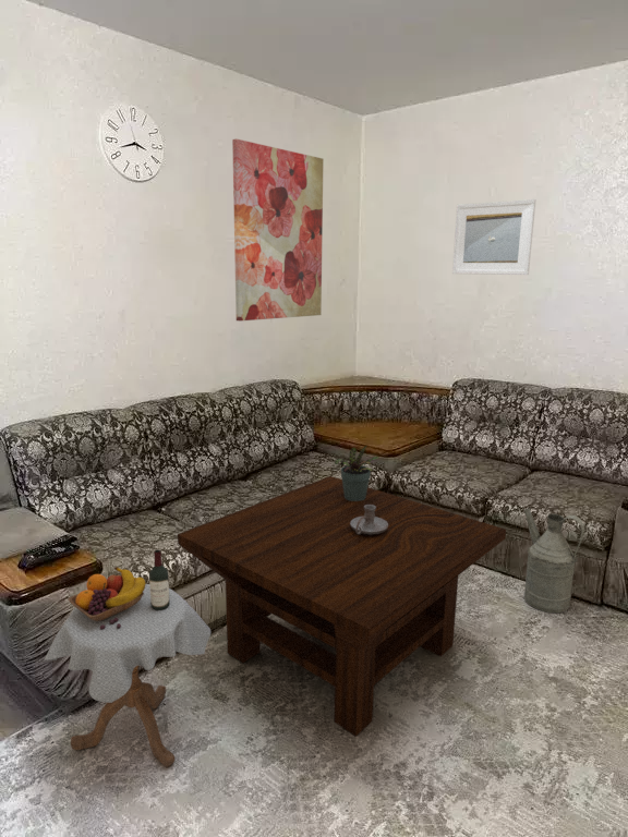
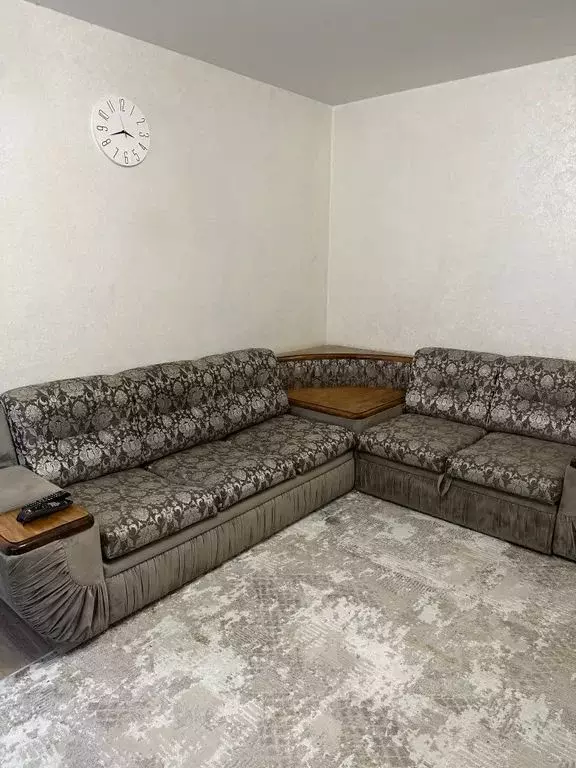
- watering can (547, 556)
- coffee table (342, 592)
- side table (128, 647)
- wall art (281, 236)
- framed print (492, 239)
- potted plant (357, 472)
- candle holder (367, 519)
